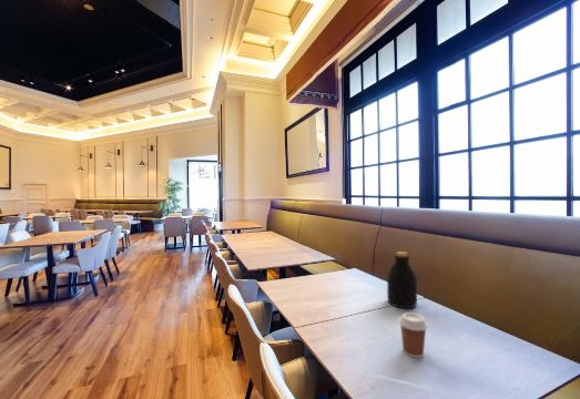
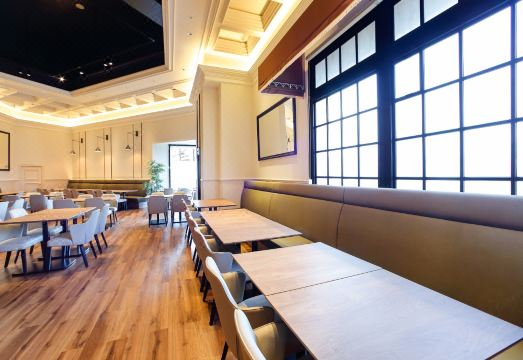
- bottle (401, 278)
- coffee cup (413, 334)
